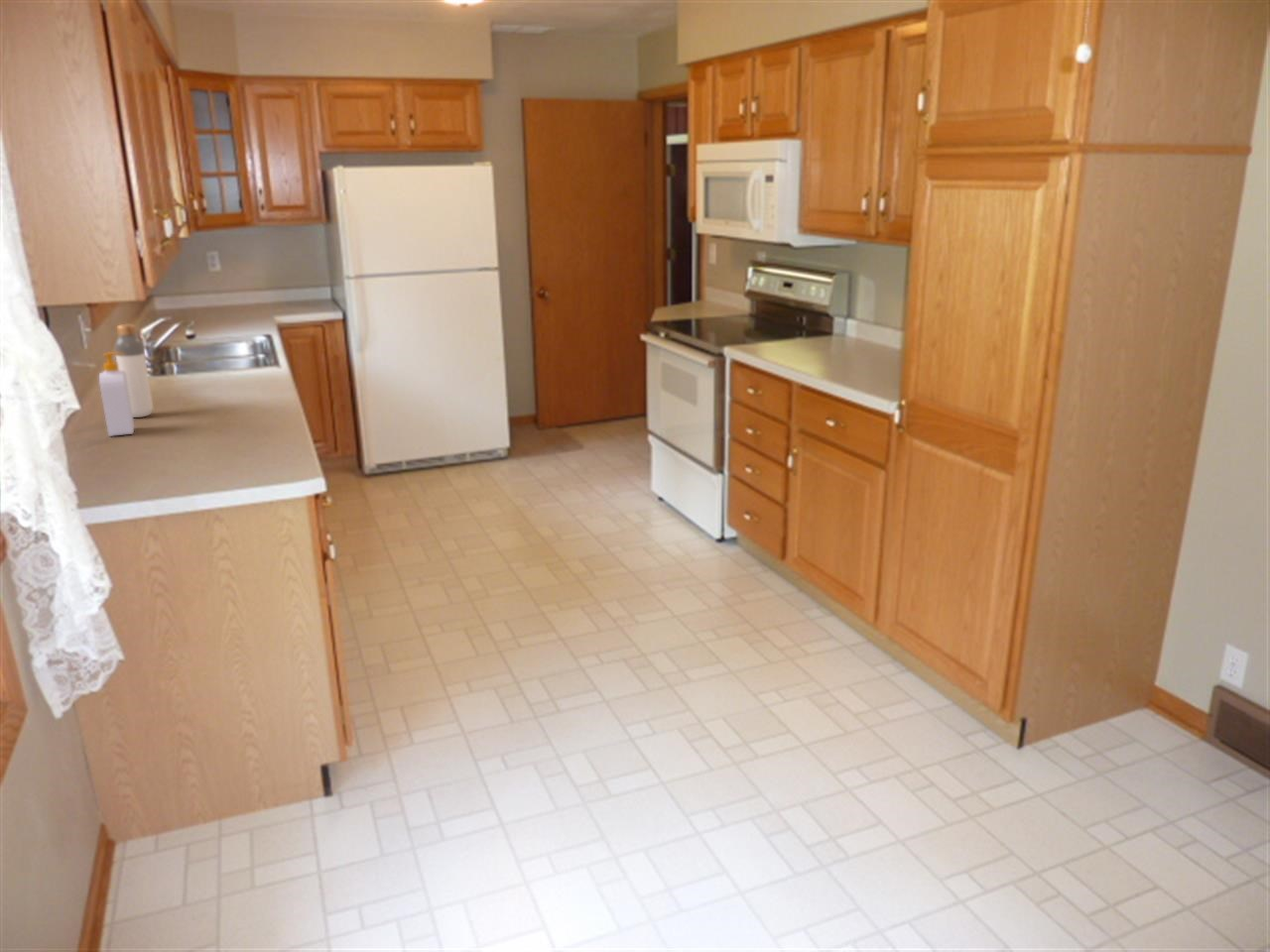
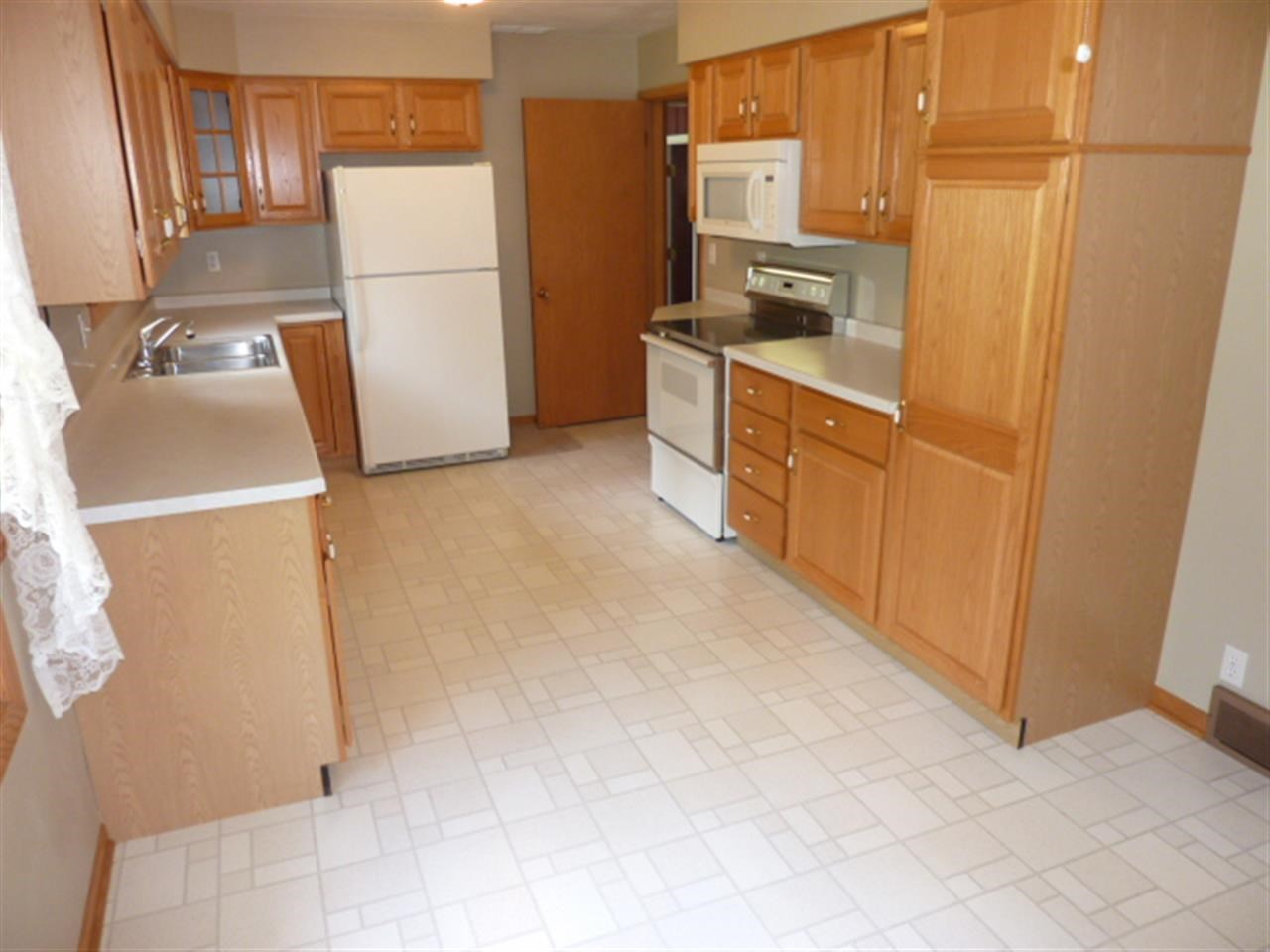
- soap bottle (116, 393)
- bottle (133, 371)
